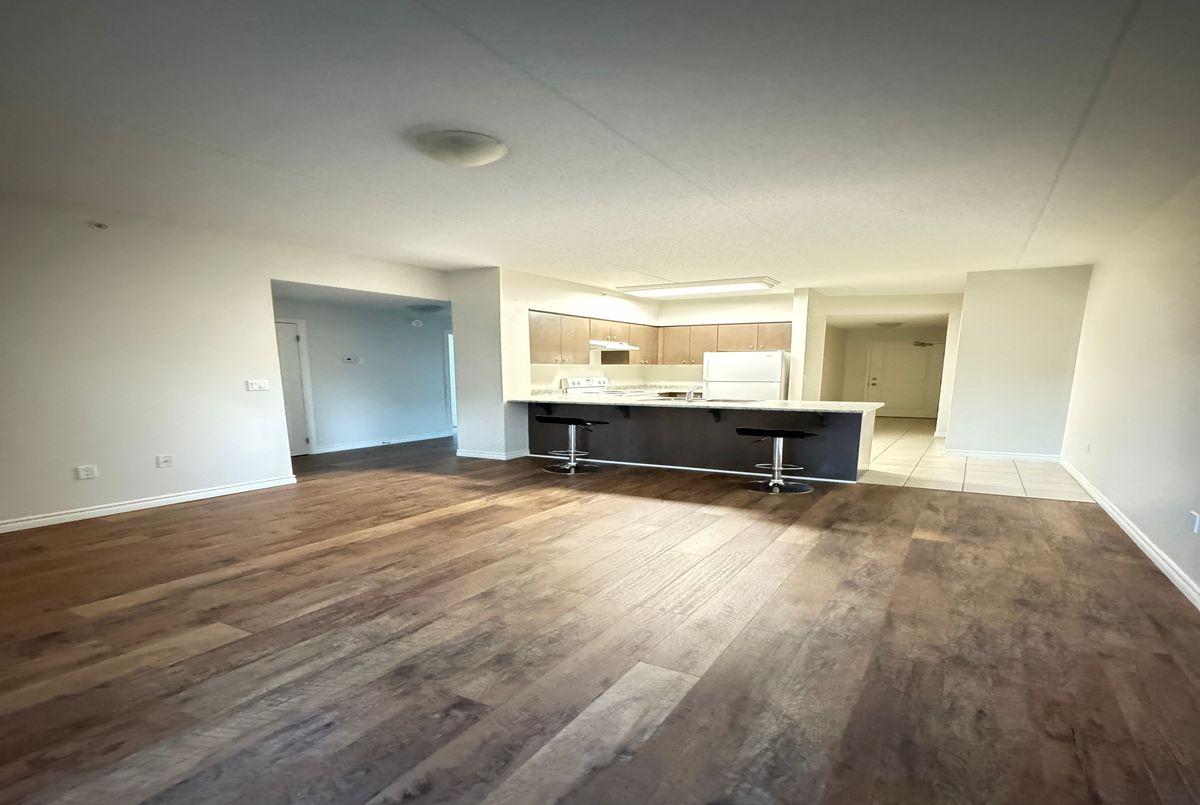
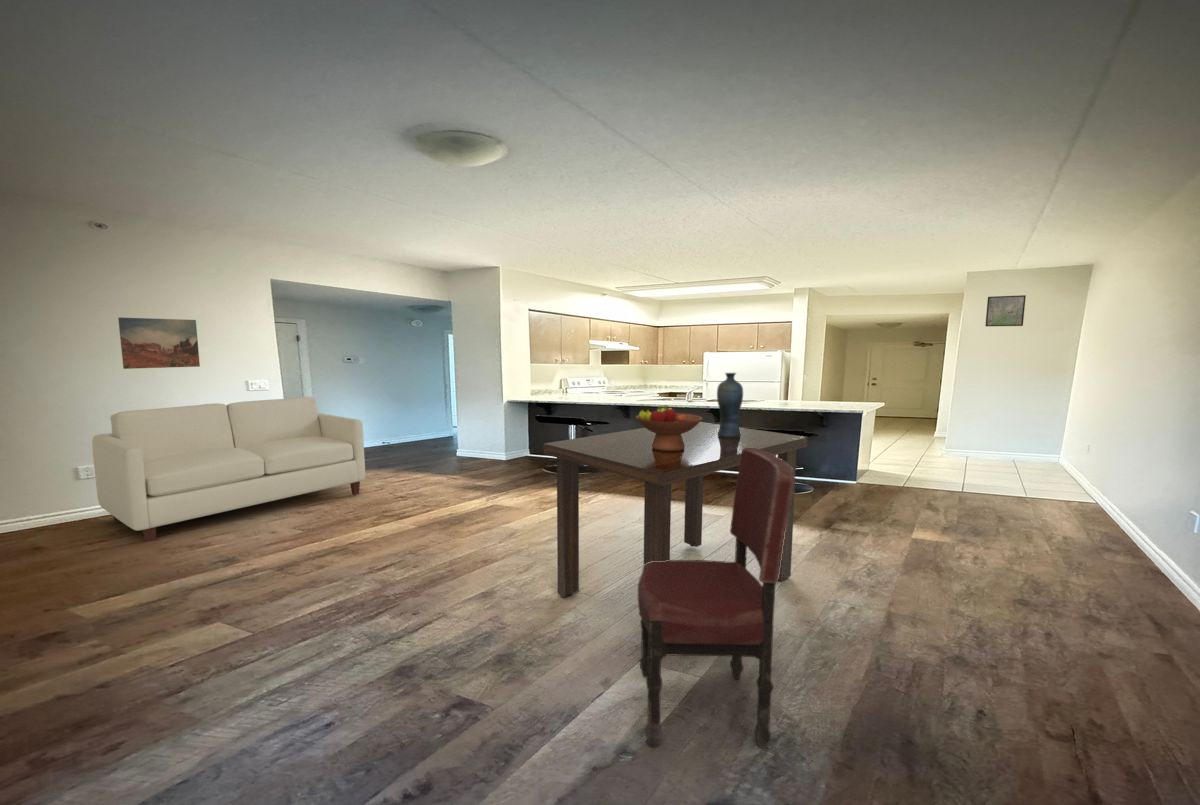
+ dining table (685, 514)
+ vase (729, 404)
+ dining chair (707, 587)
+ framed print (1005, 311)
+ wall art (161, 343)
+ sofa (242, 455)
+ fruit bowl (668, 426)
